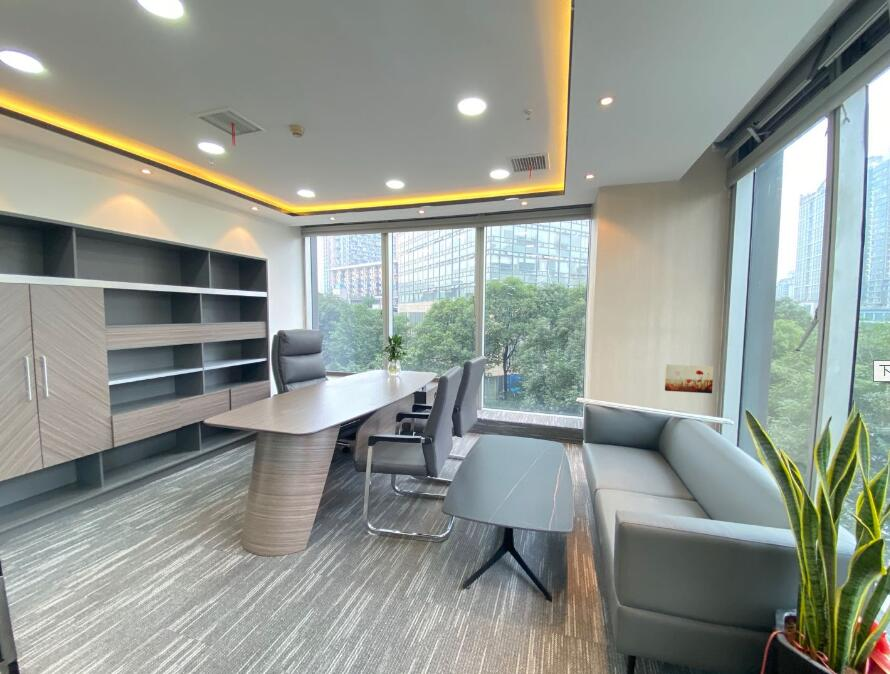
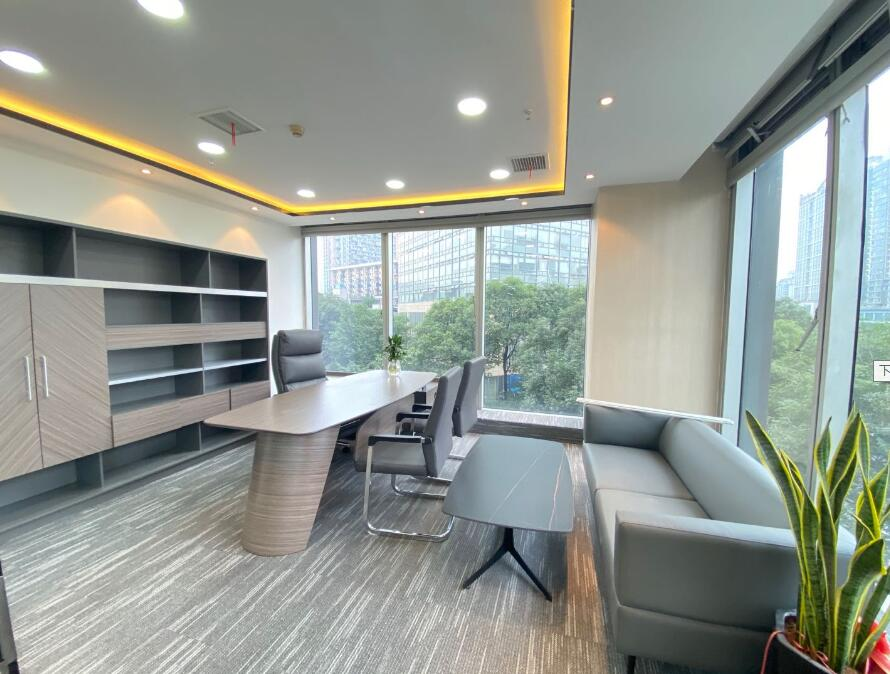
- wall art (688, 378)
